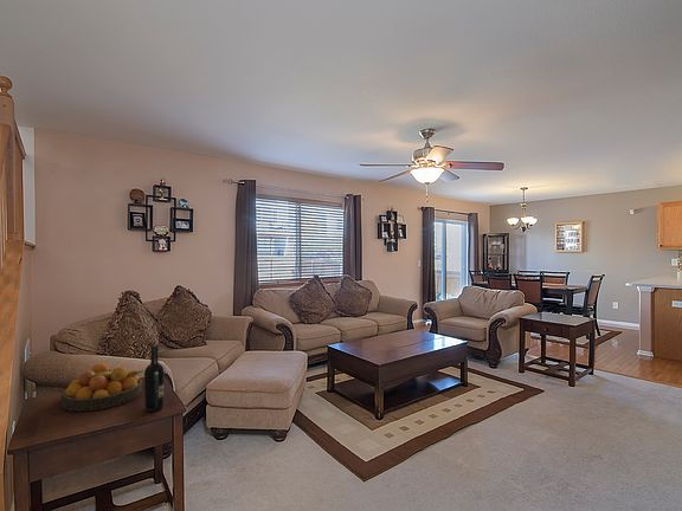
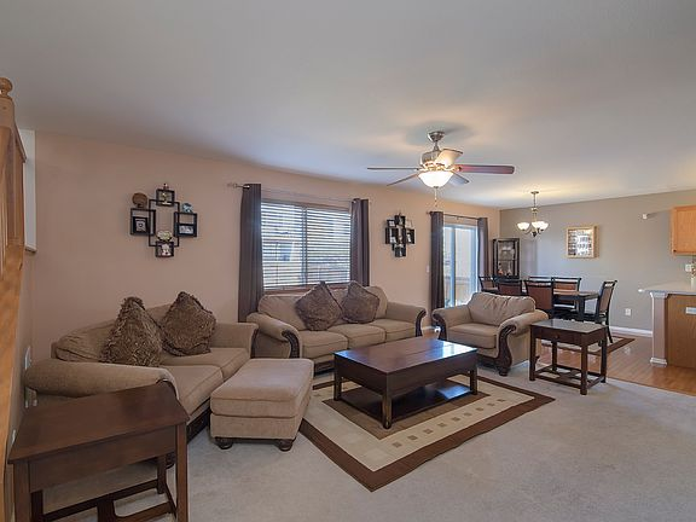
- fruit bowl (103, 382)
- wine bottle (154, 377)
